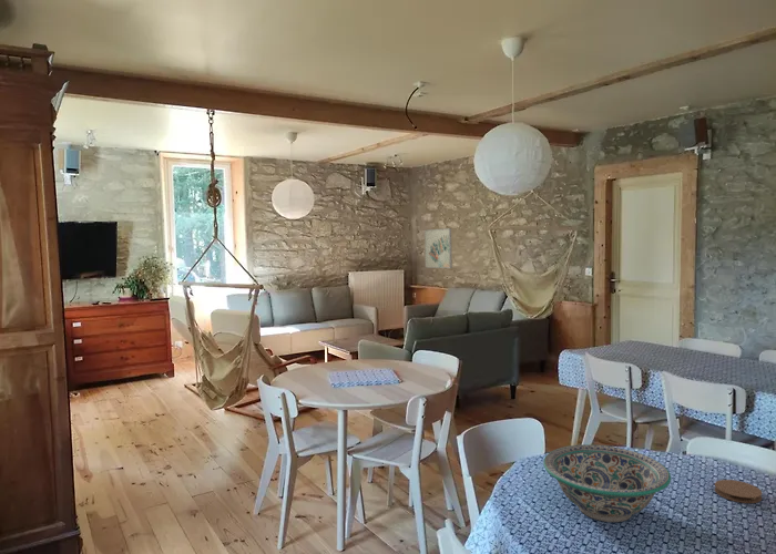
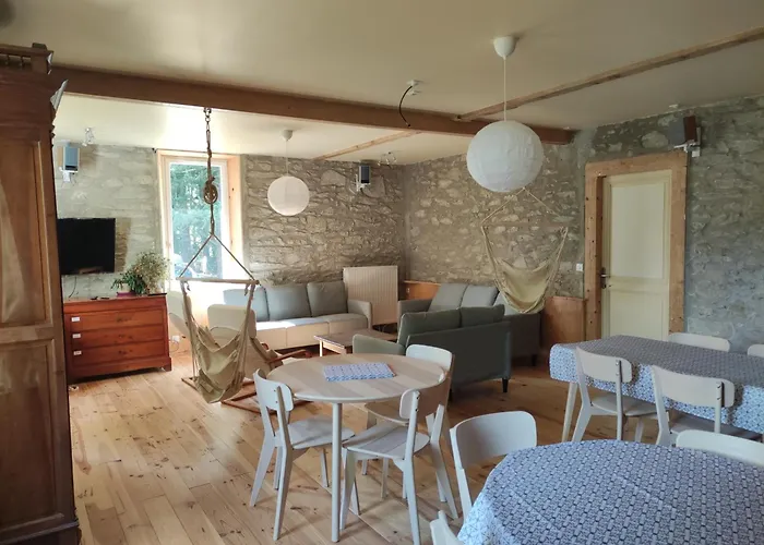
- coaster (737, 491)
- wall art (438, 248)
- decorative bowl (604, 488)
